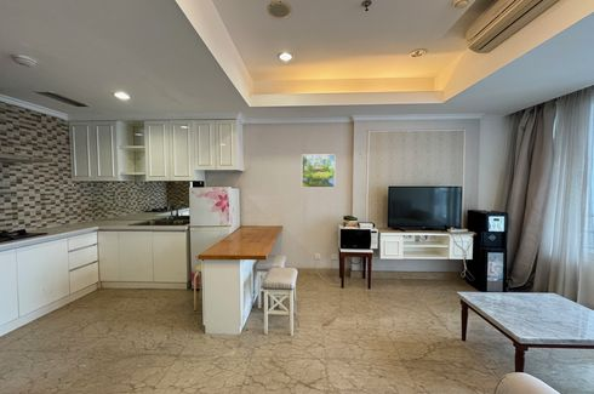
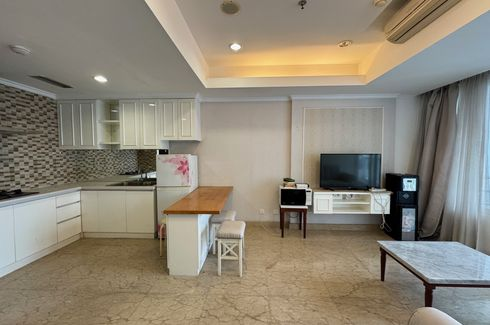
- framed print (318, 171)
